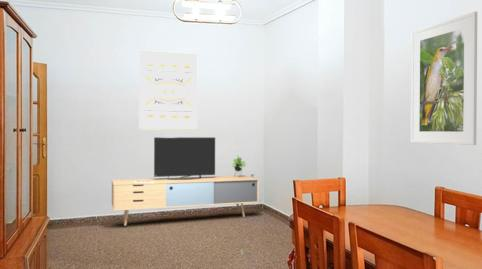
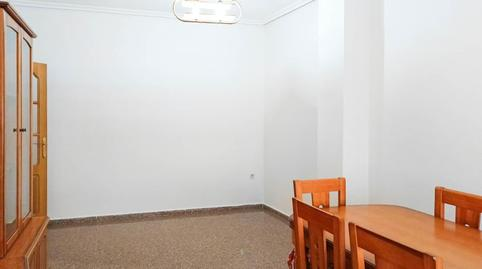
- wall art (168, 91)
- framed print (440, 83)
- media console (185, 178)
